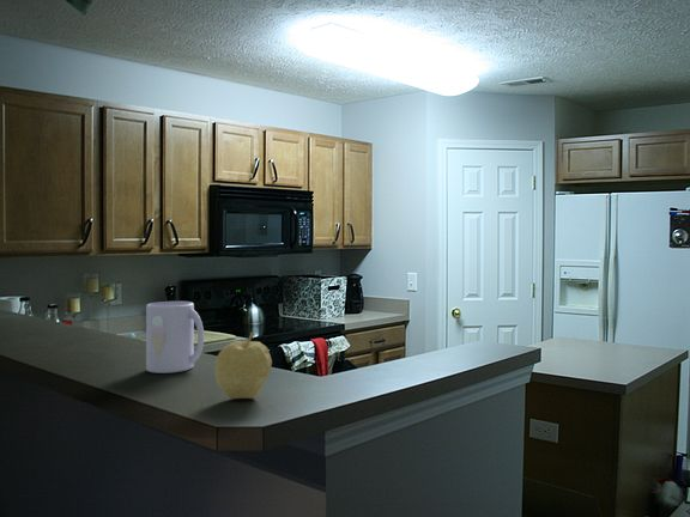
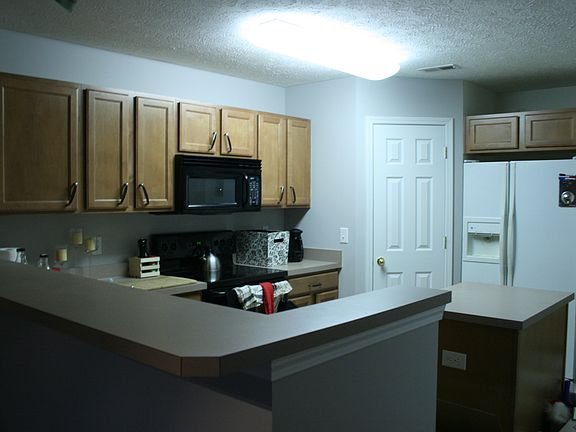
- mug (176, 335)
- fruit (243, 363)
